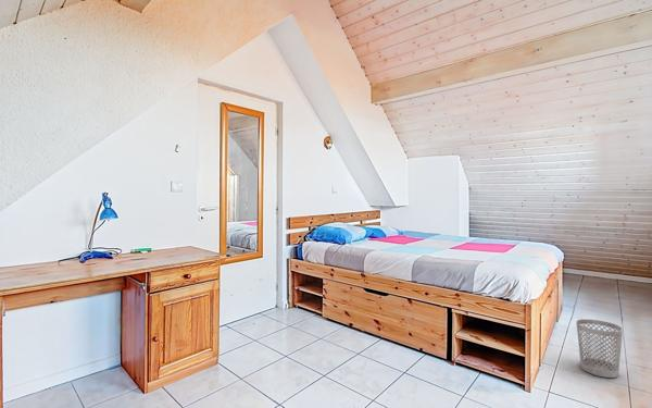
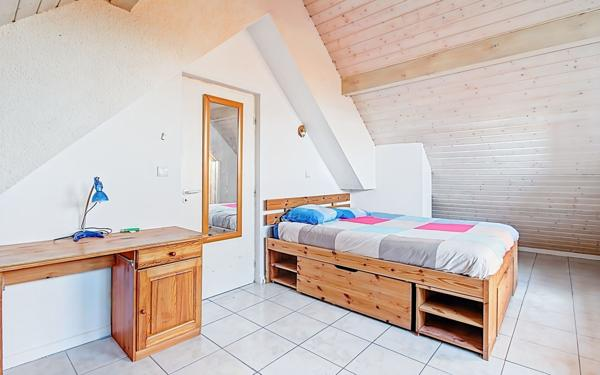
- wastebasket (598, 347)
